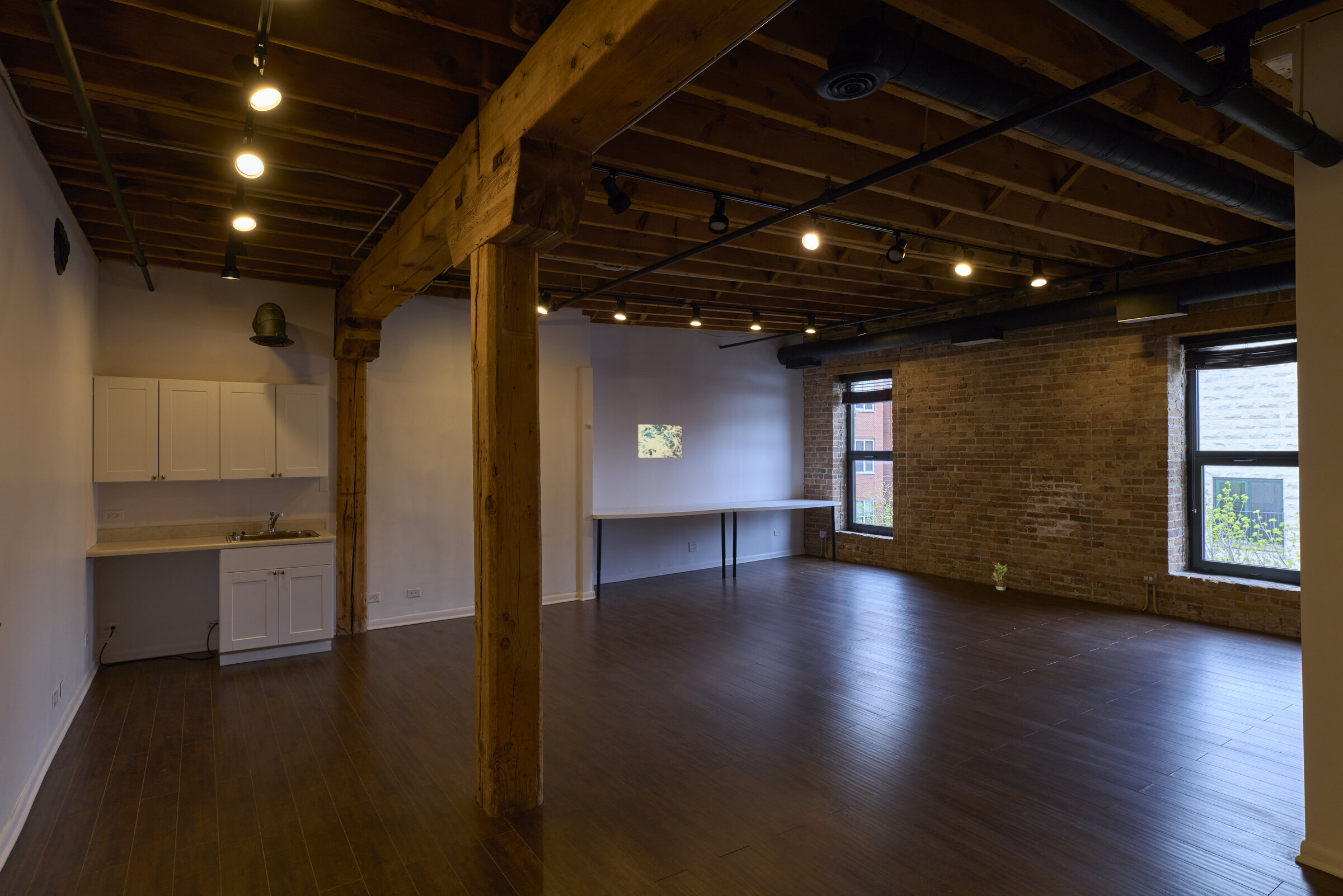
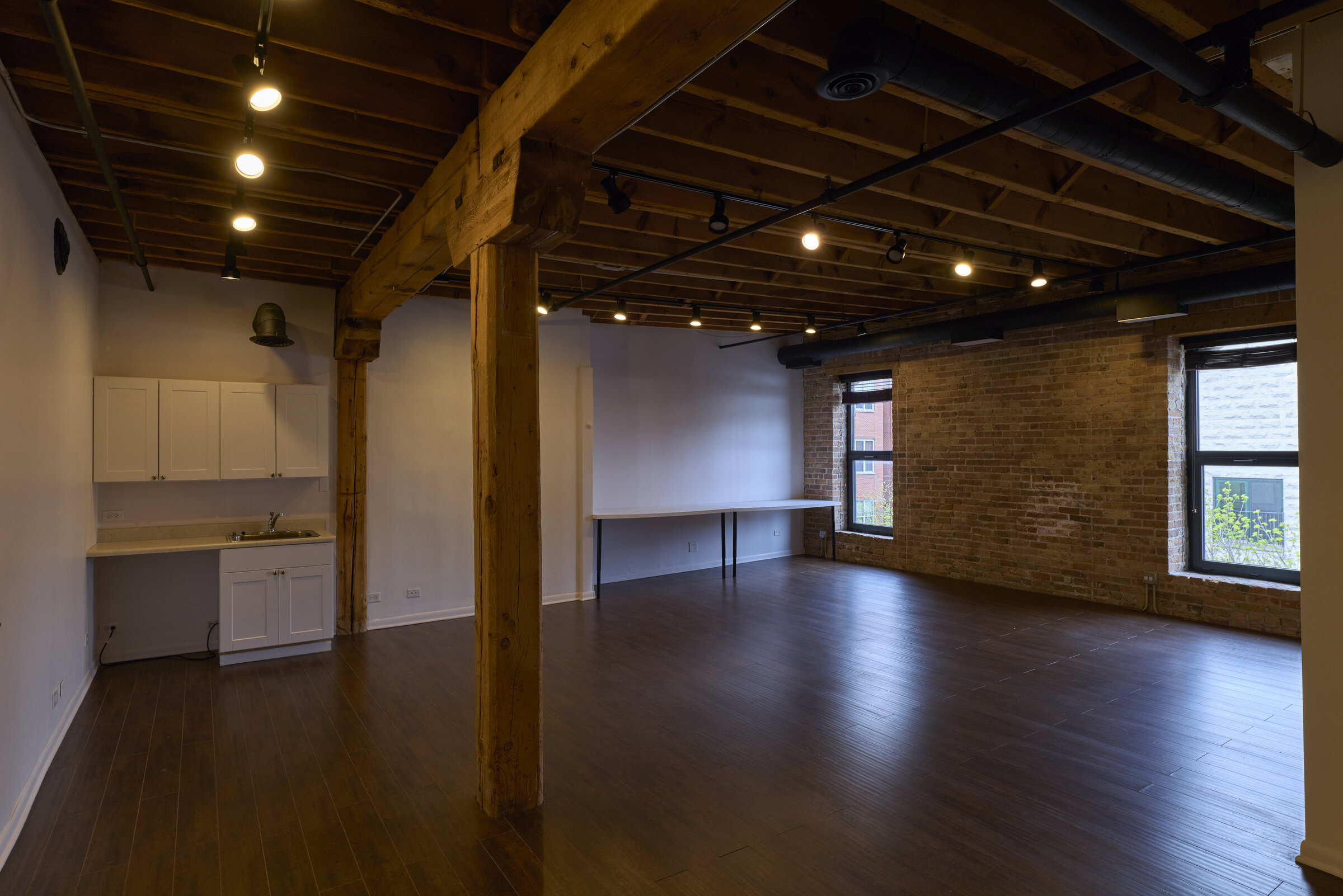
- potted plant (998, 575)
- wall art (660, 441)
